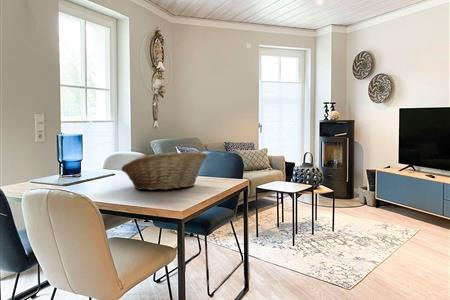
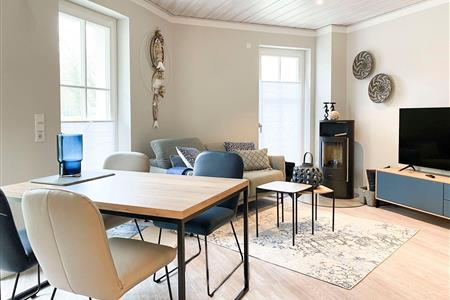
- fruit basket (166, 169)
